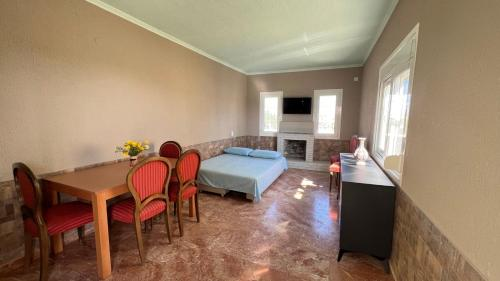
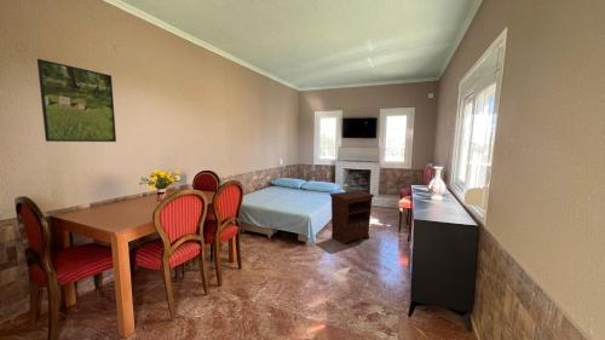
+ nightstand (351, 215)
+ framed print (81, 105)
